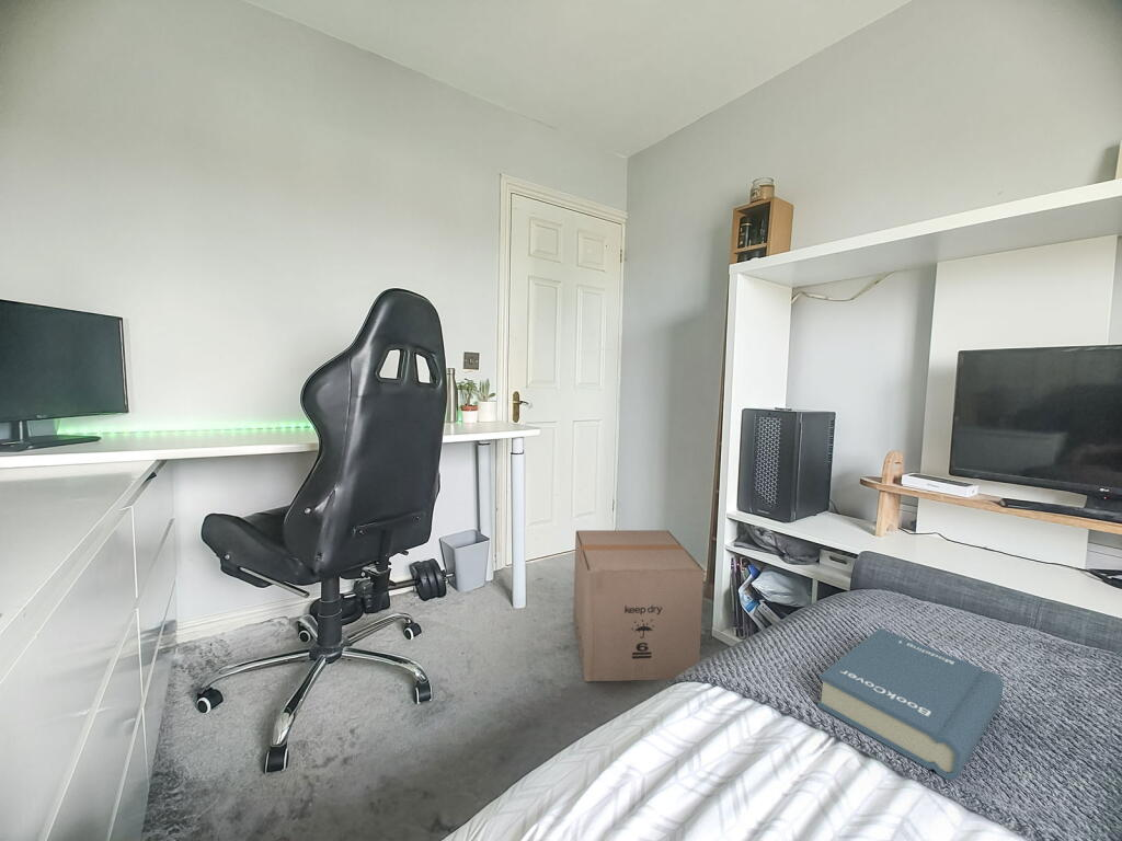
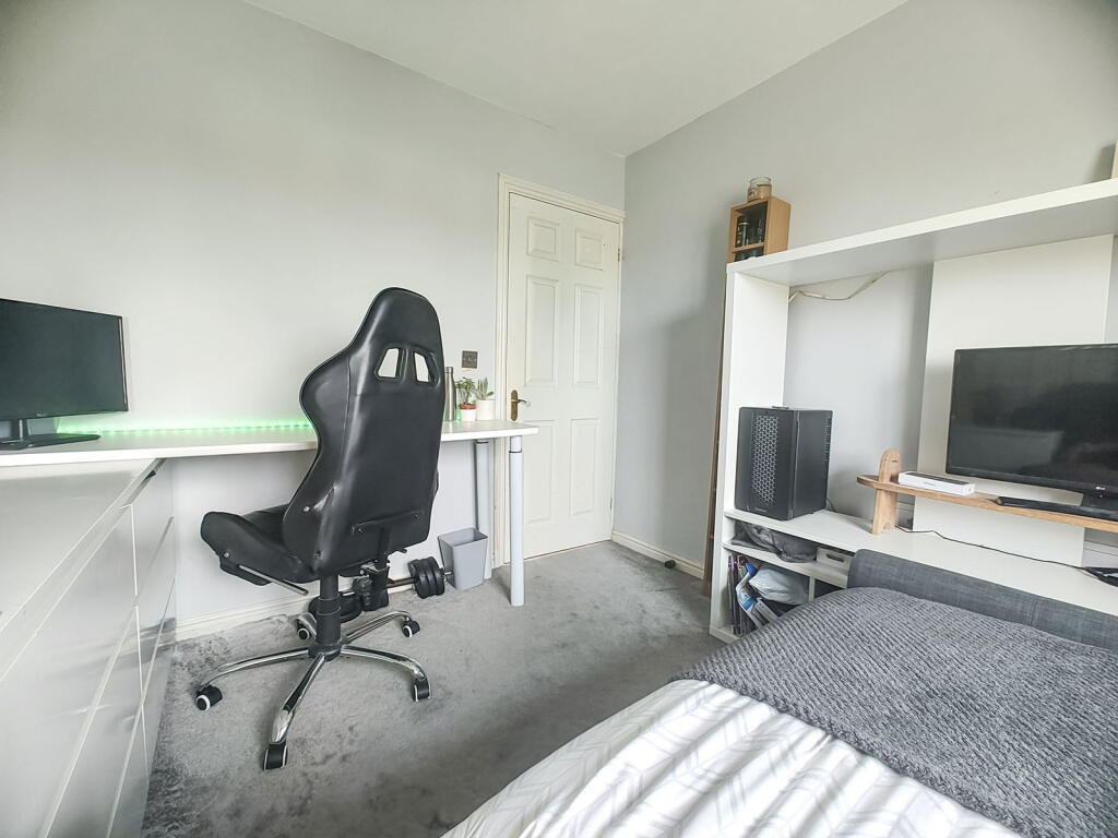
- book (911, 691)
- cardboard box (631, 597)
